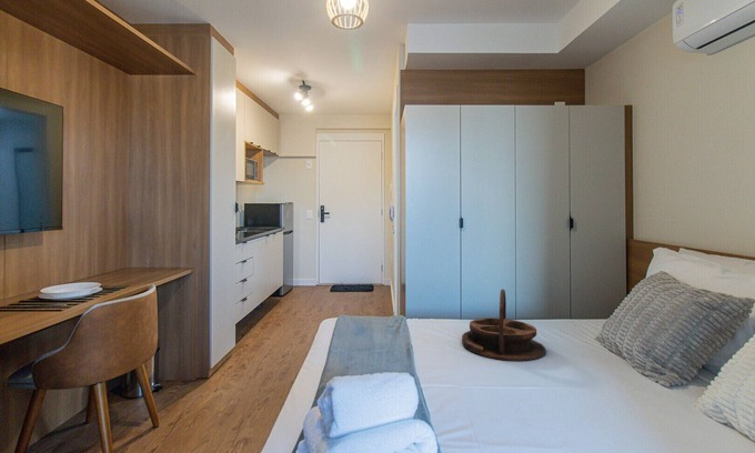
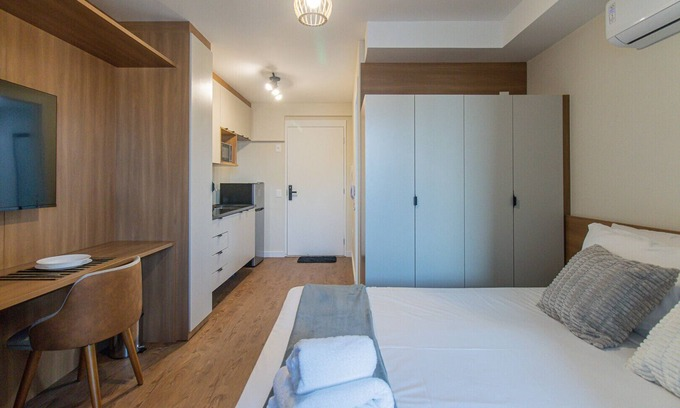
- serving tray (502, 318)
